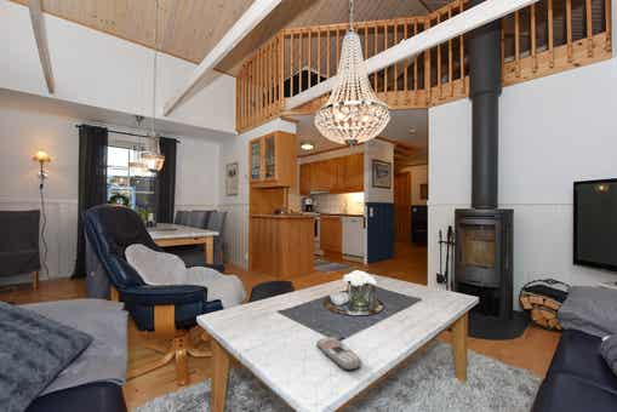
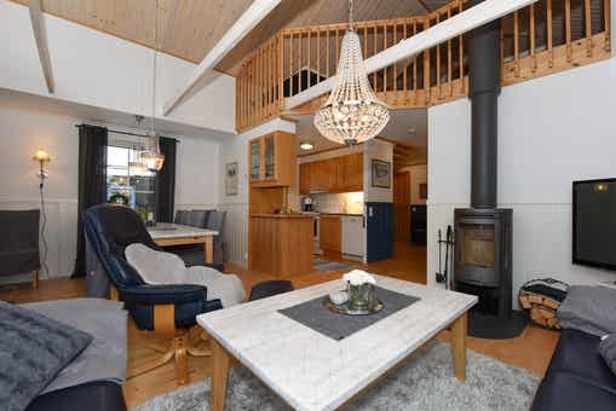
- remote control (338, 353)
